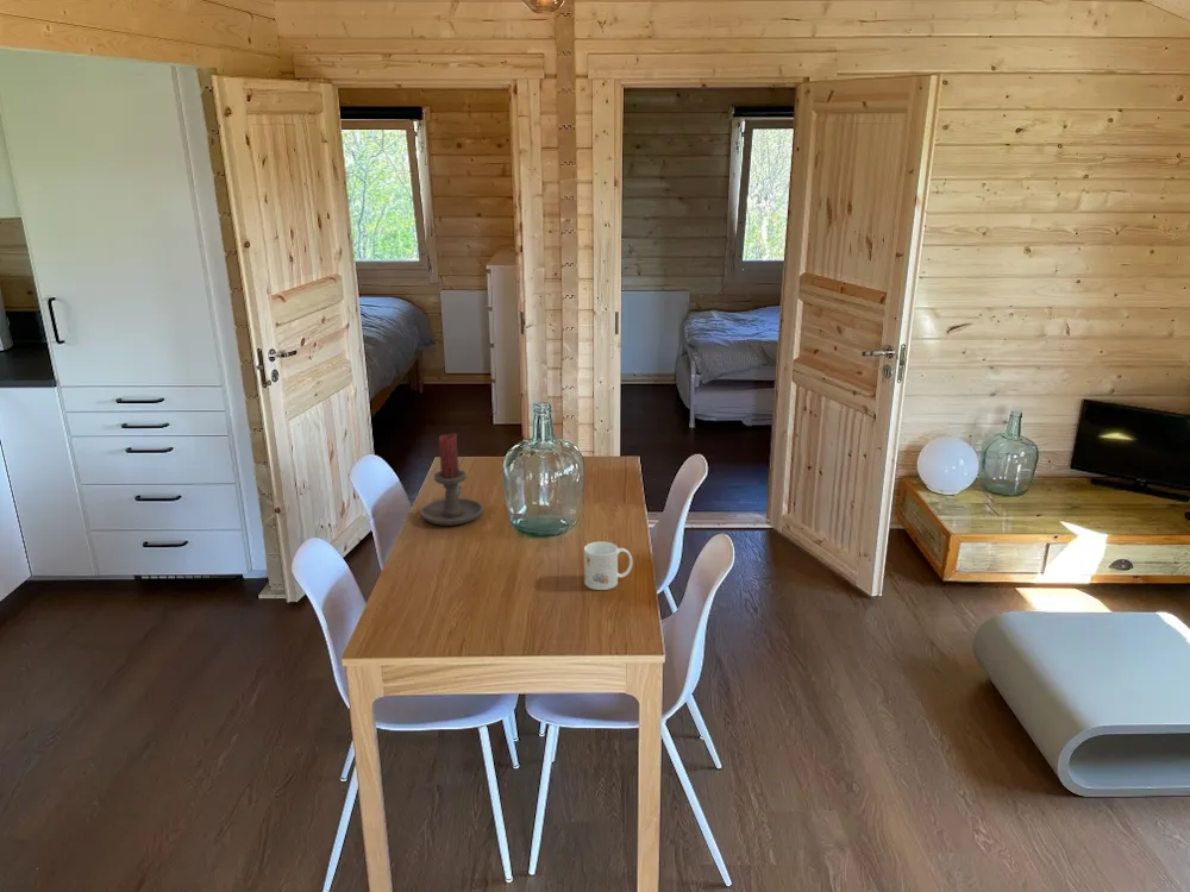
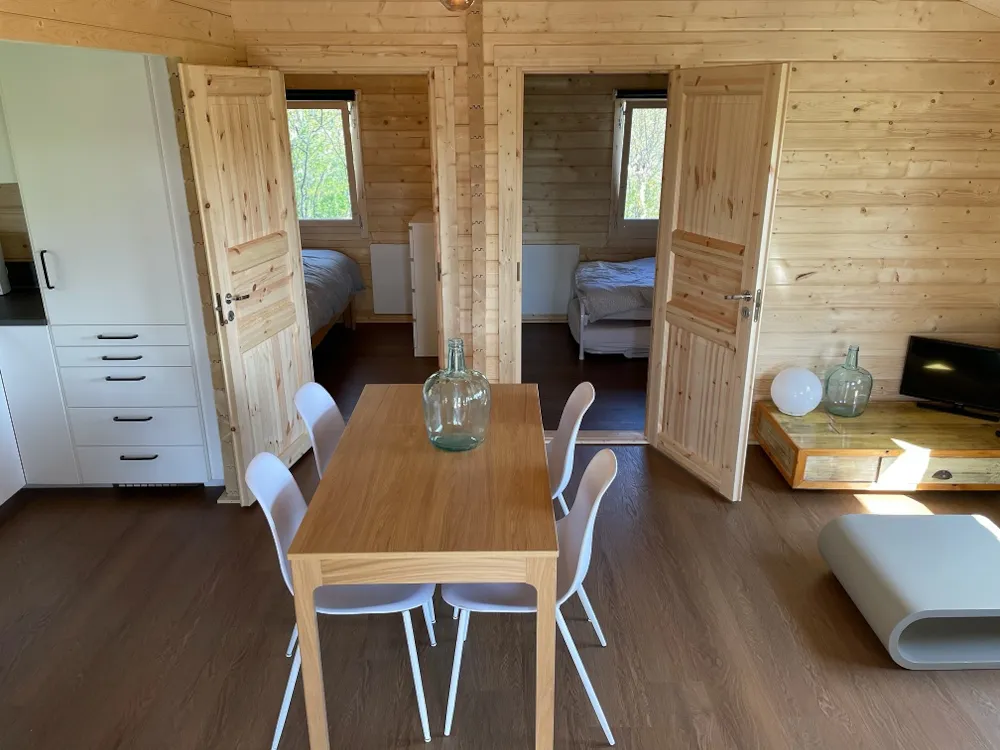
- candle holder (451, 472)
- mug (608, 564)
